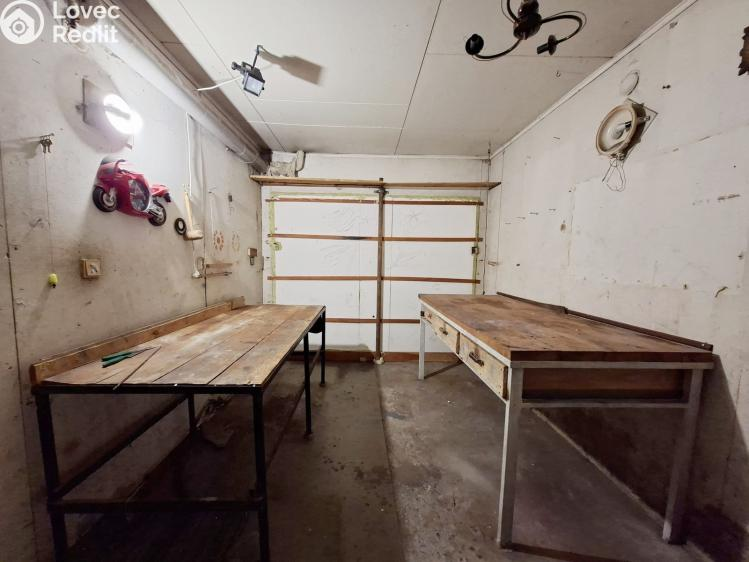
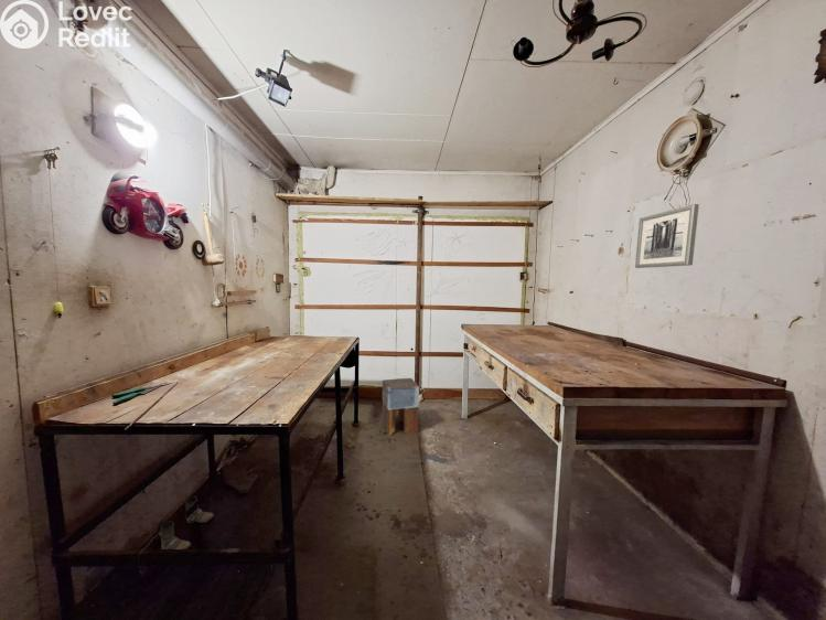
+ wall art (663, 239)
+ boots (187, 522)
+ stool (399, 405)
